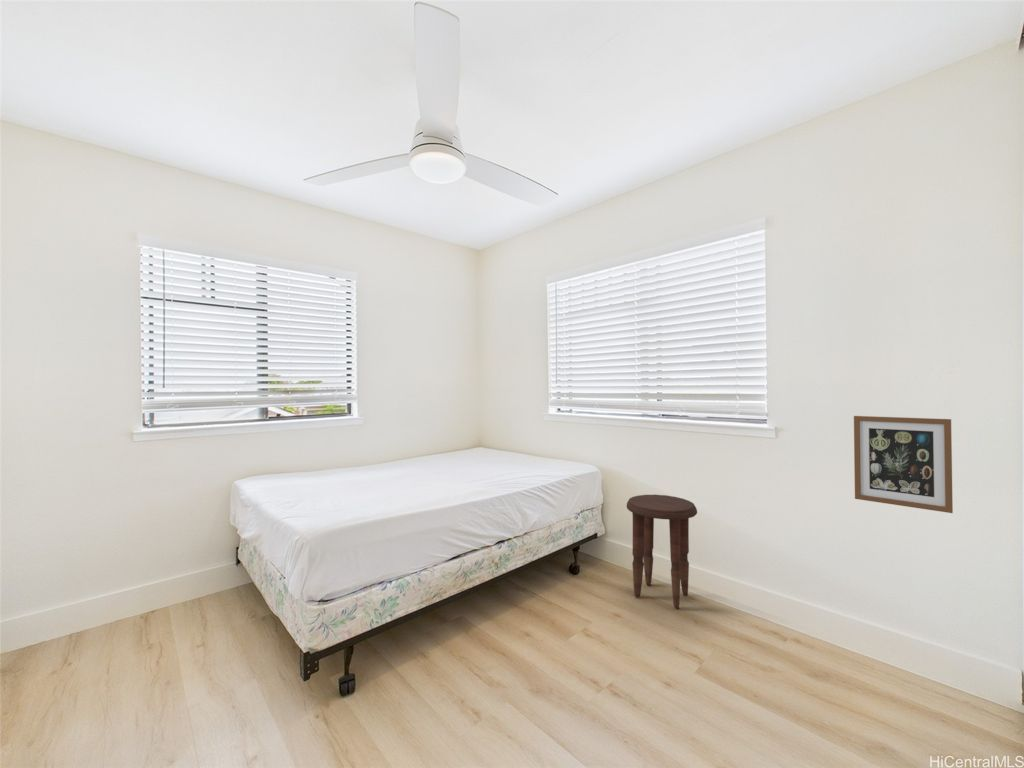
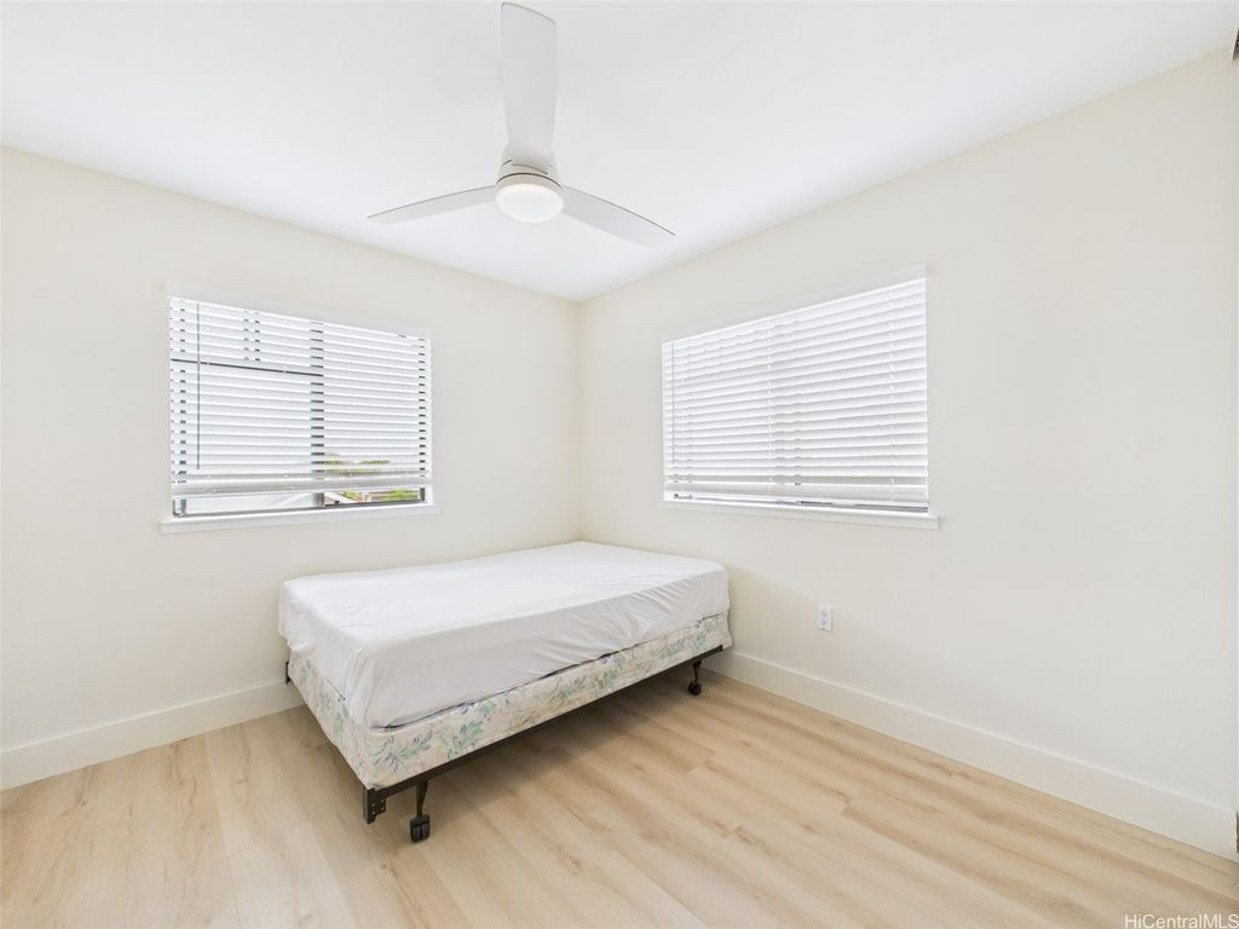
- side table (652, 548)
- wall art (900, 461)
